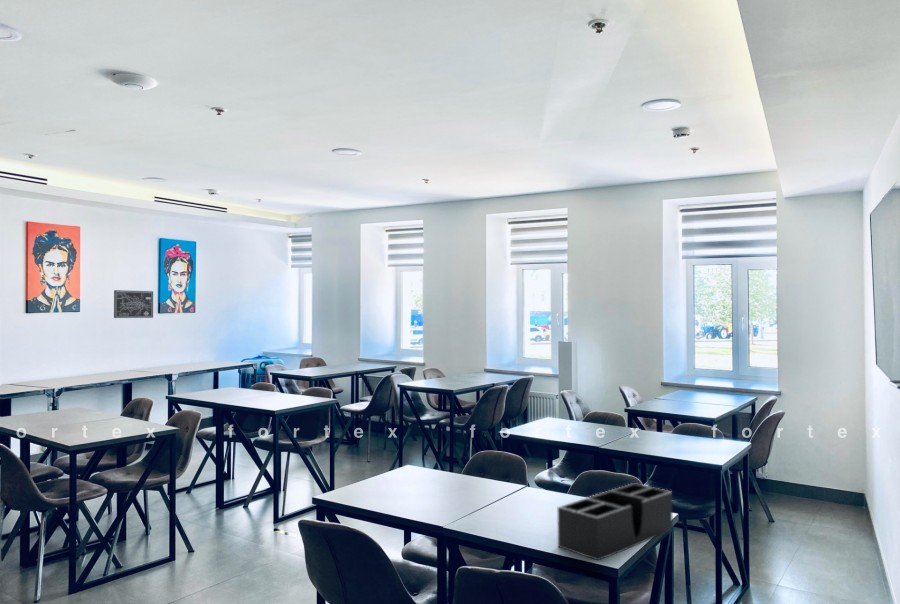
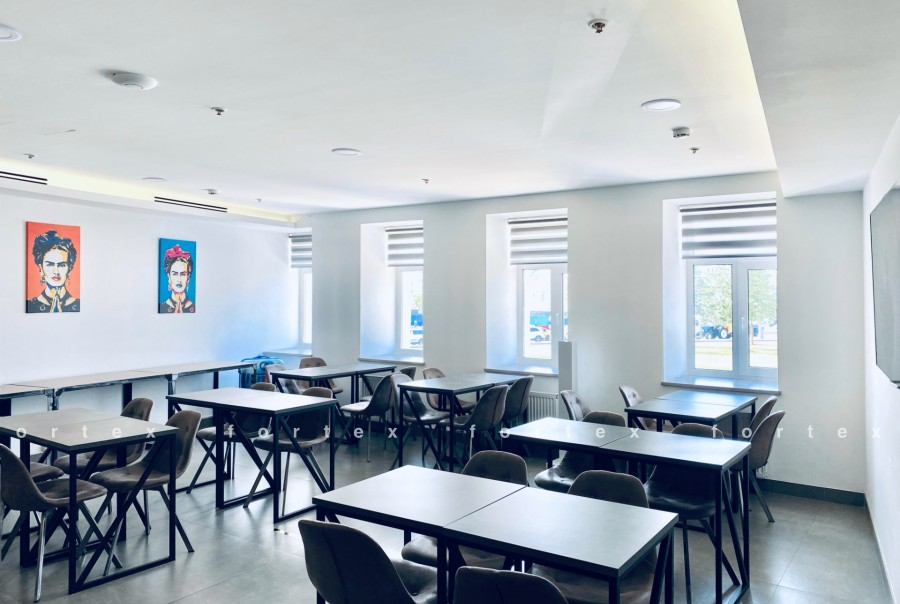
- desk organizer (617, 518)
- wall art (134, 304)
